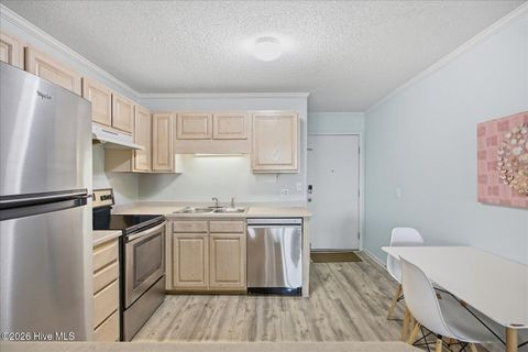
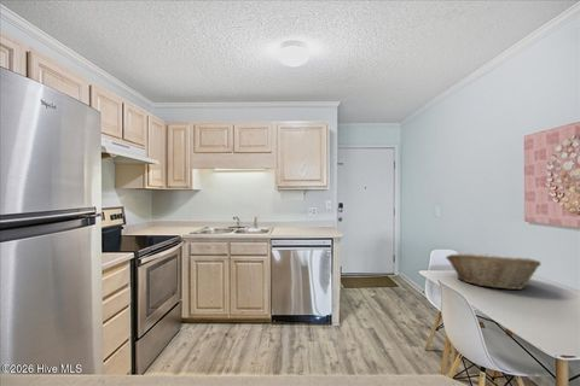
+ fruit basket (489, 267)
